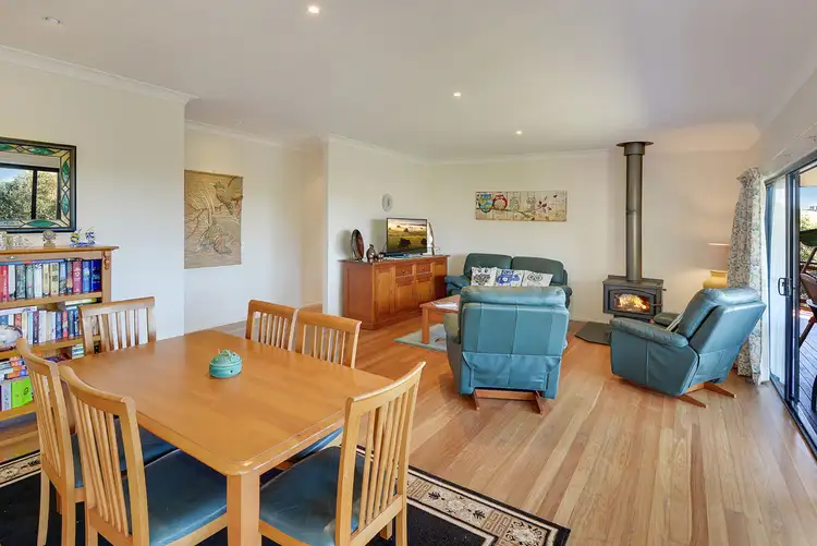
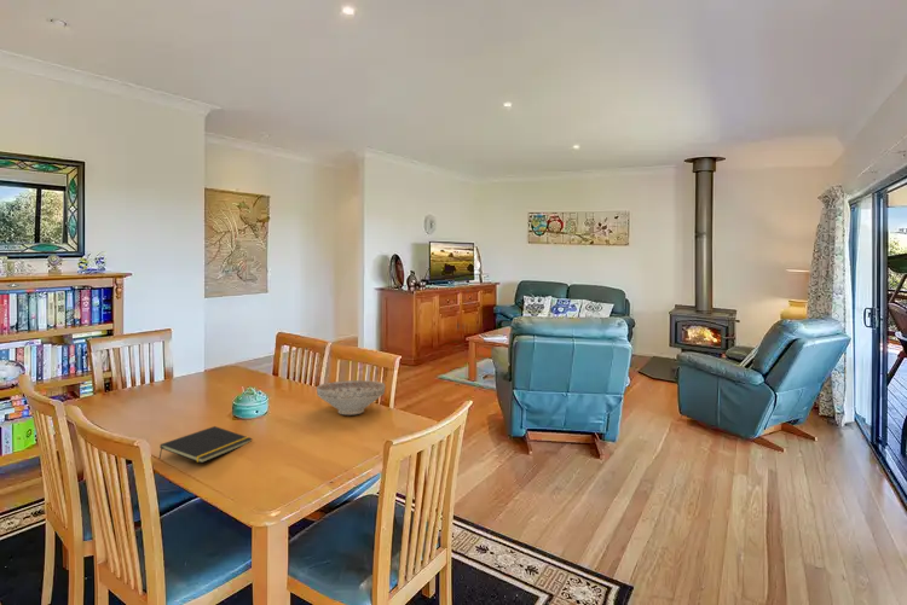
+ notepad (208, 442)
+ decorative bowl (351, 399)
